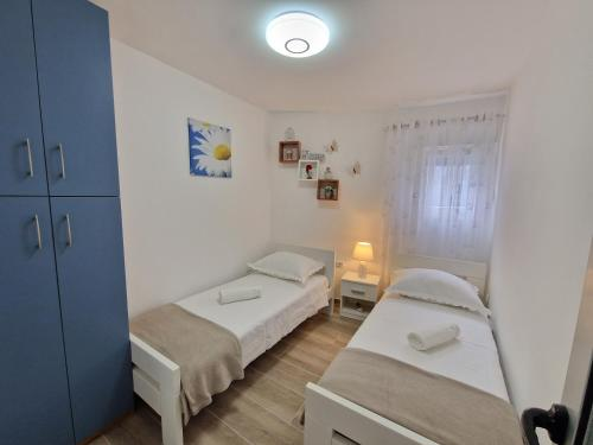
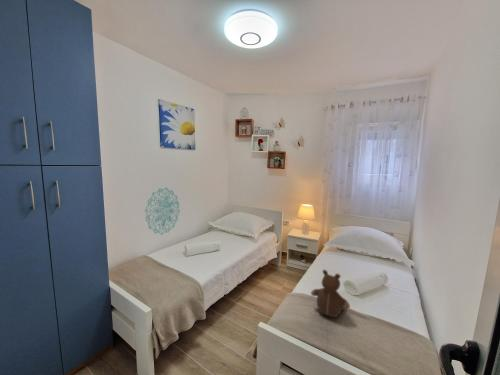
+ wall decoration (164, 210)
+ teddy bear (331, 290)
